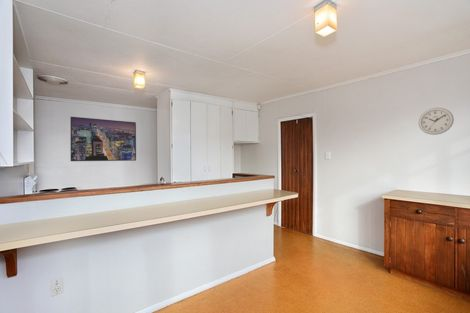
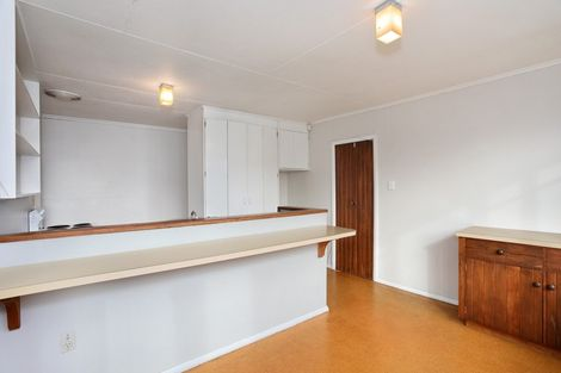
- wall clock (435, 121)
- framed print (105, 140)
